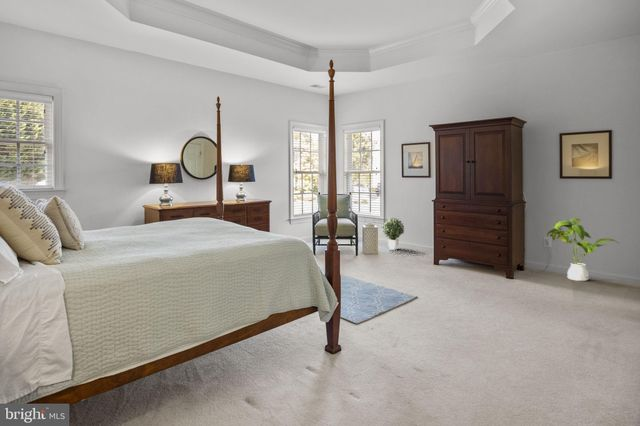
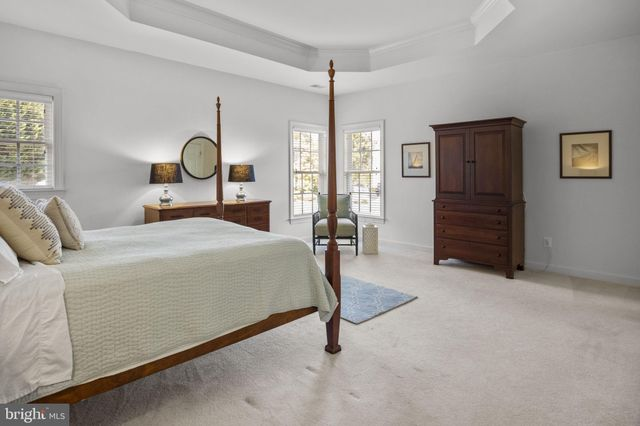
- house plant (576, 249)
- potted plant (393, 233)
